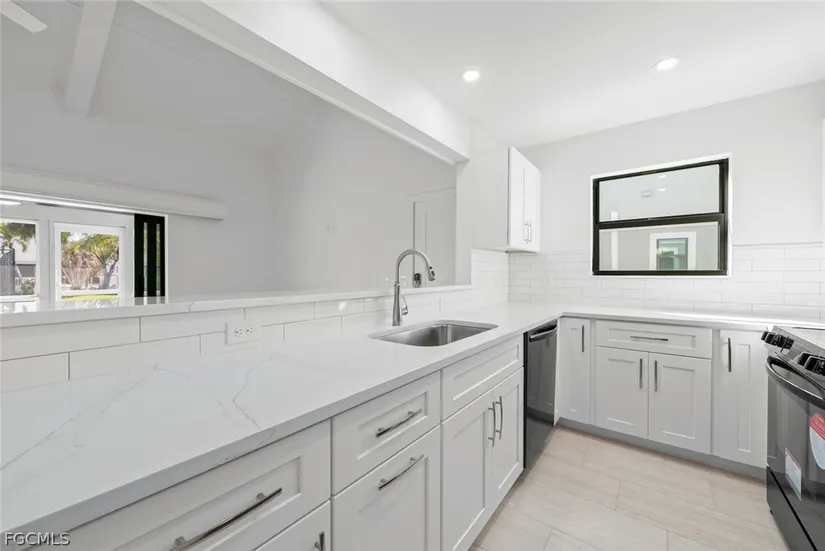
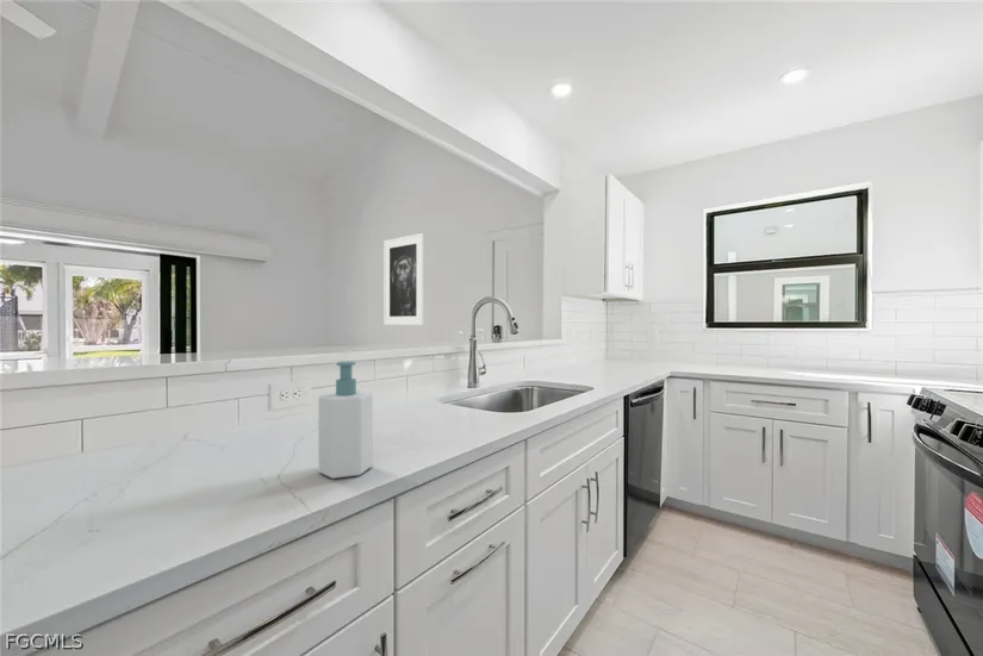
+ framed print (403, 281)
+ soap bottle (346, 416)
